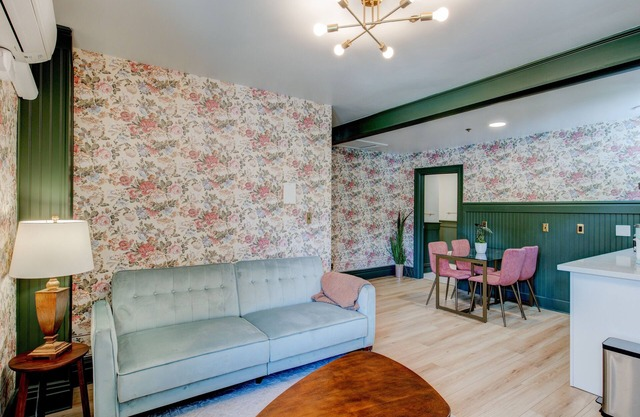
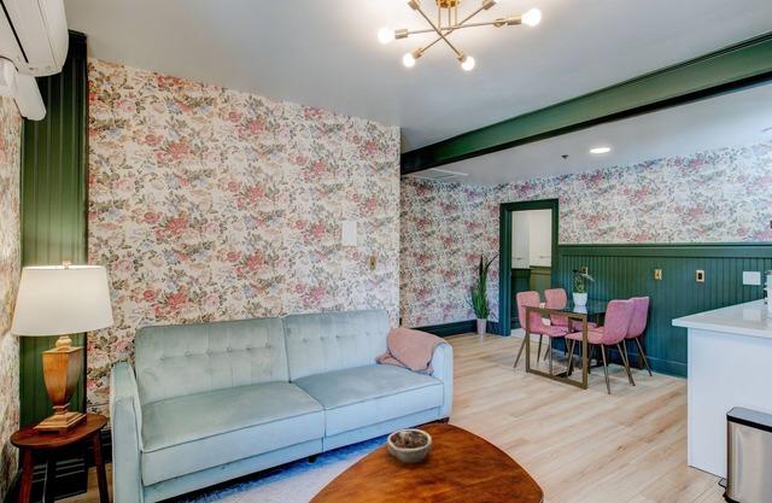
+ succulent planter (409, 443)
